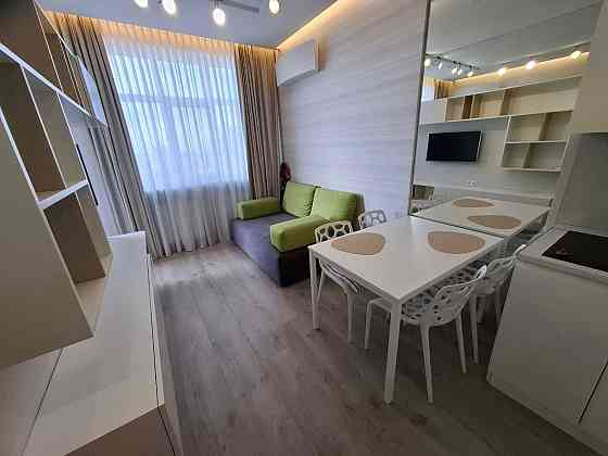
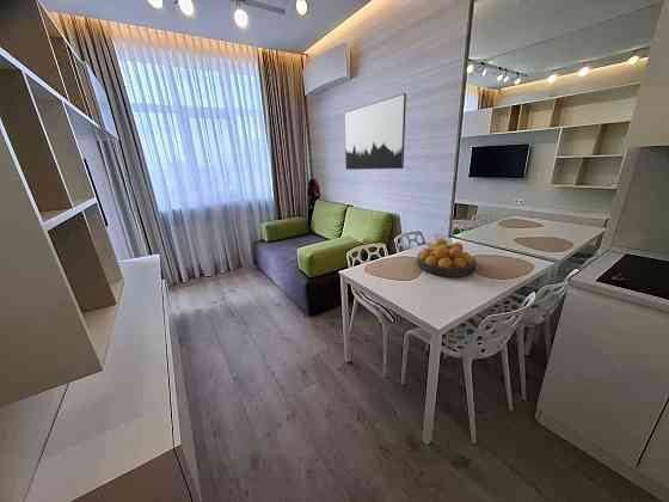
+ fruit bowl (446, 253)
+ wall art (370, 137)
